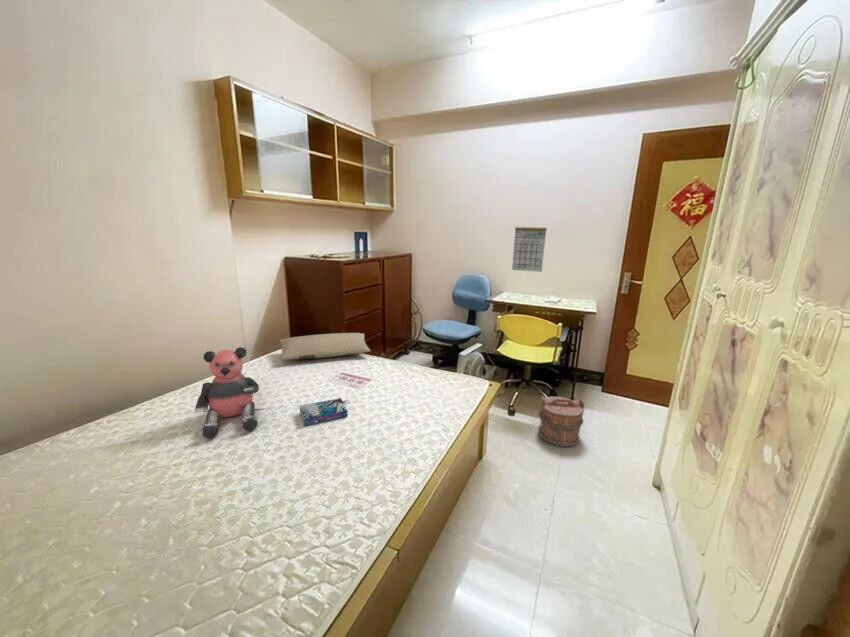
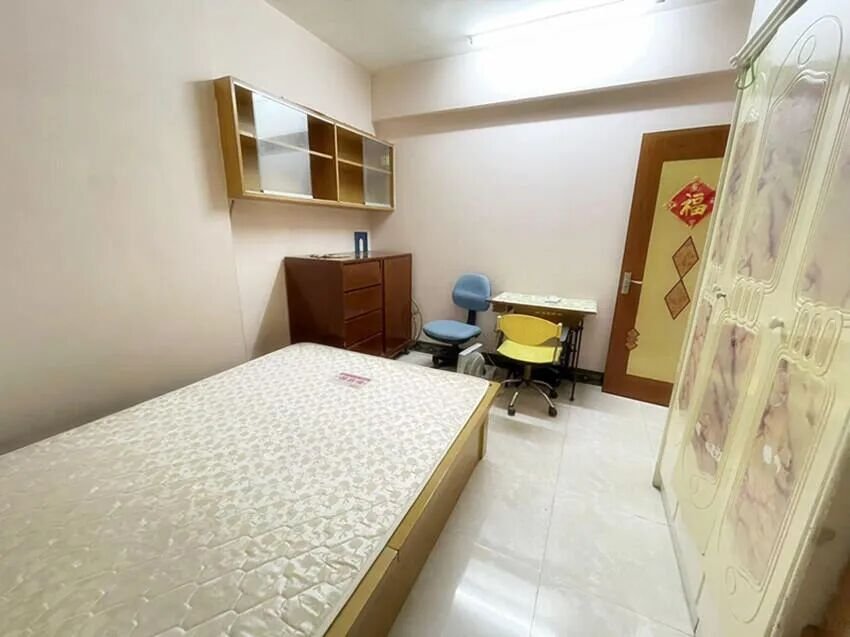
- pillow (325, 345)
- bucket (560, 418)
- book (323, 410)
- calendar (529, 244)
- bear (226, 387)
